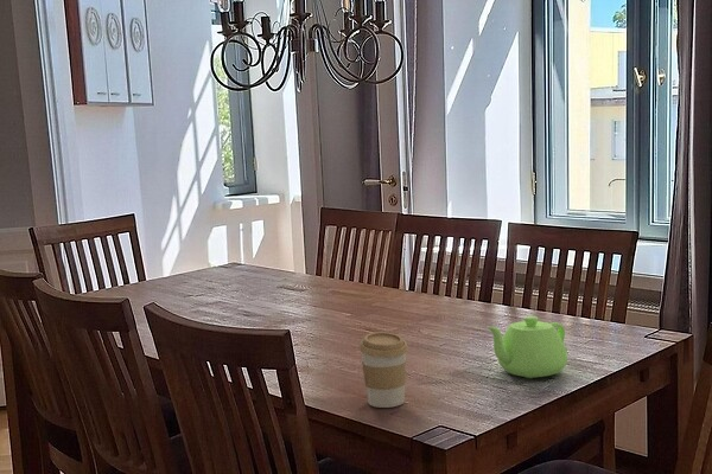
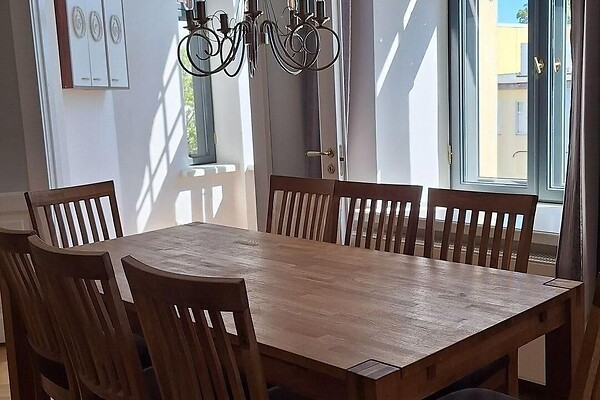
- coffee cup (384, 369)
- teapot (527, 345)
